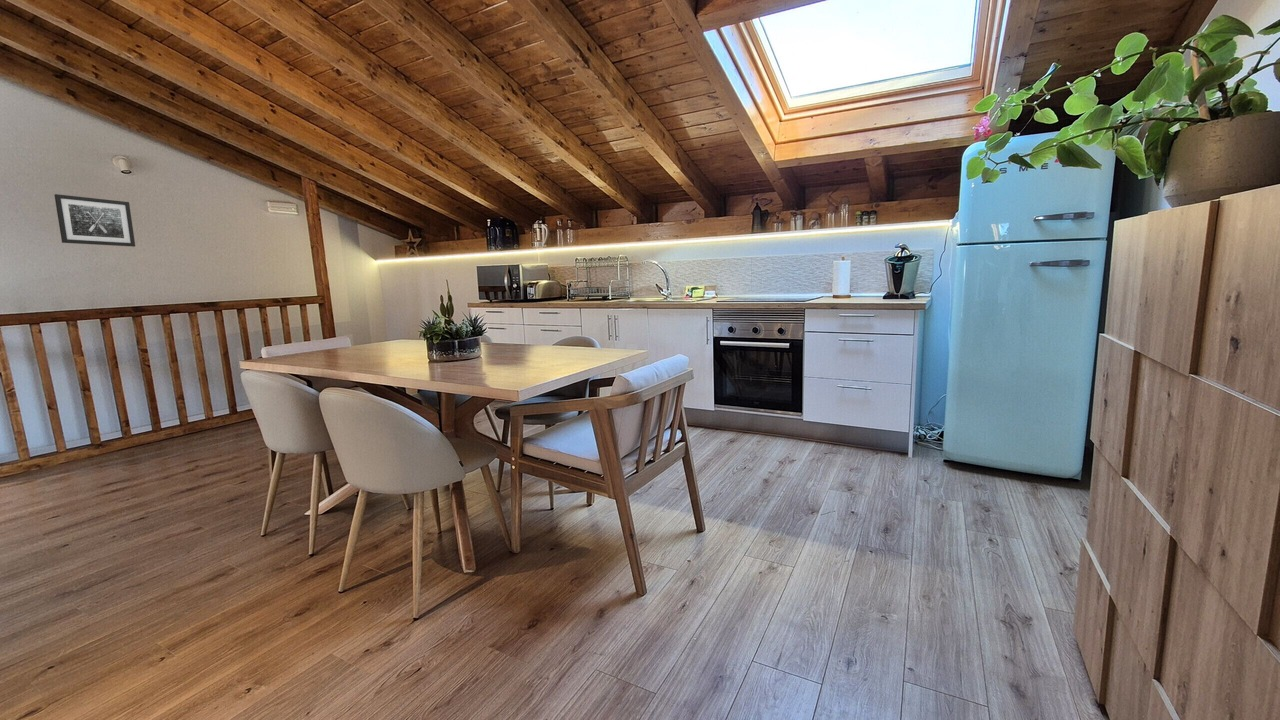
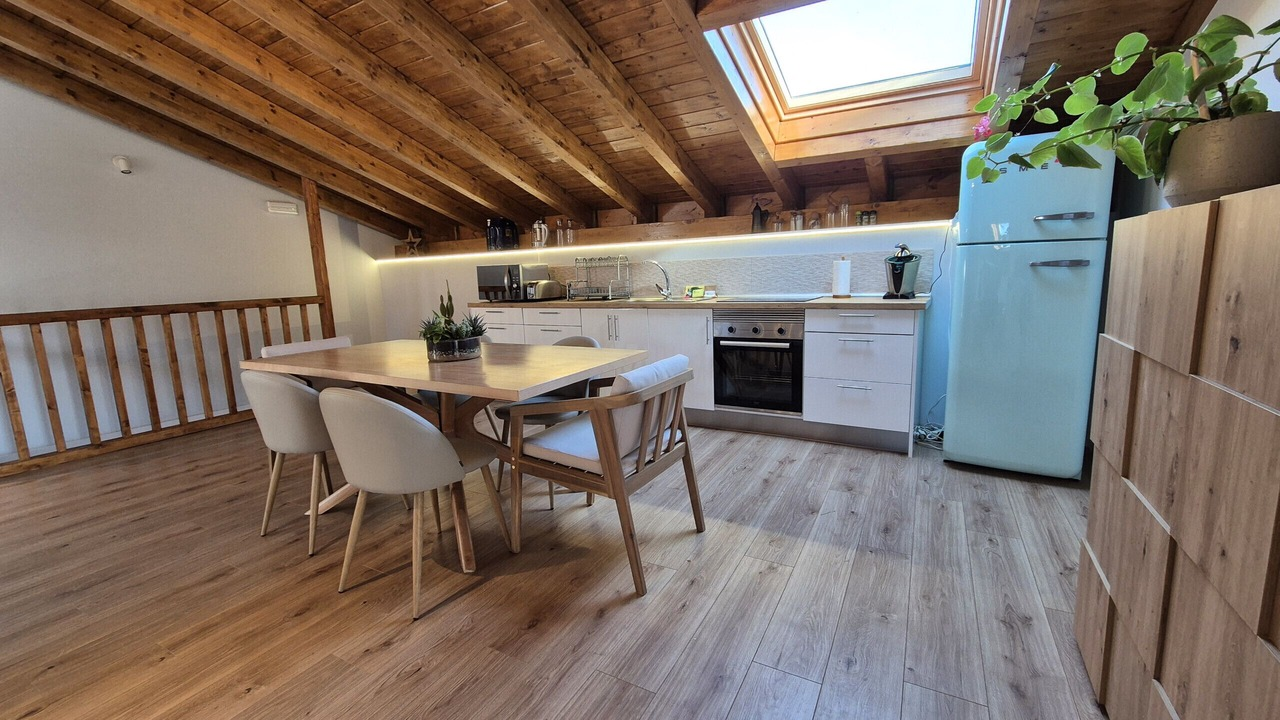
- wall art (96, 221)
